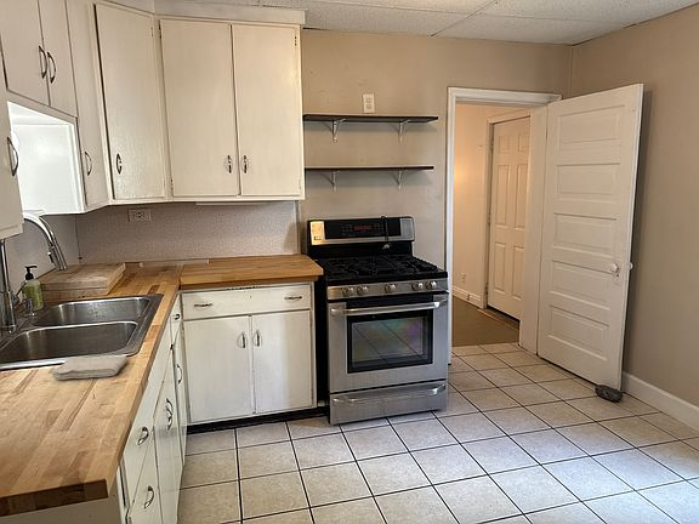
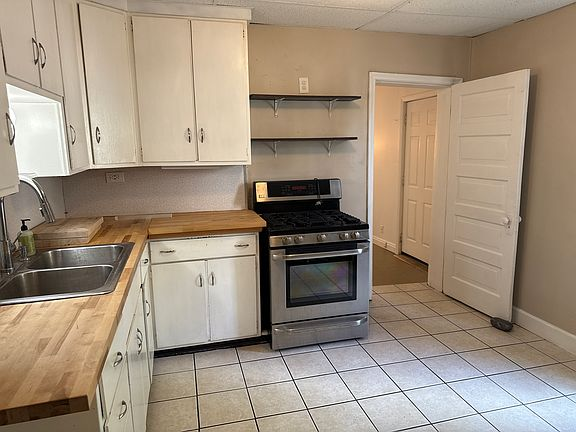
- washcloth (91, 365)
